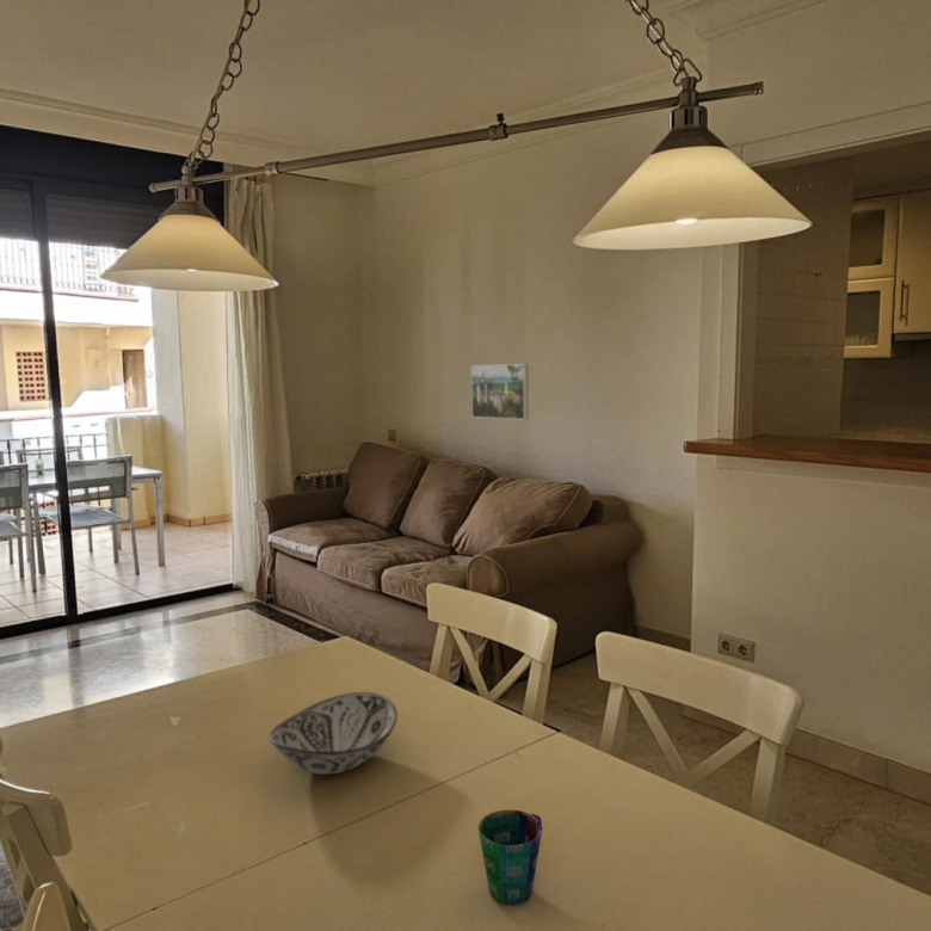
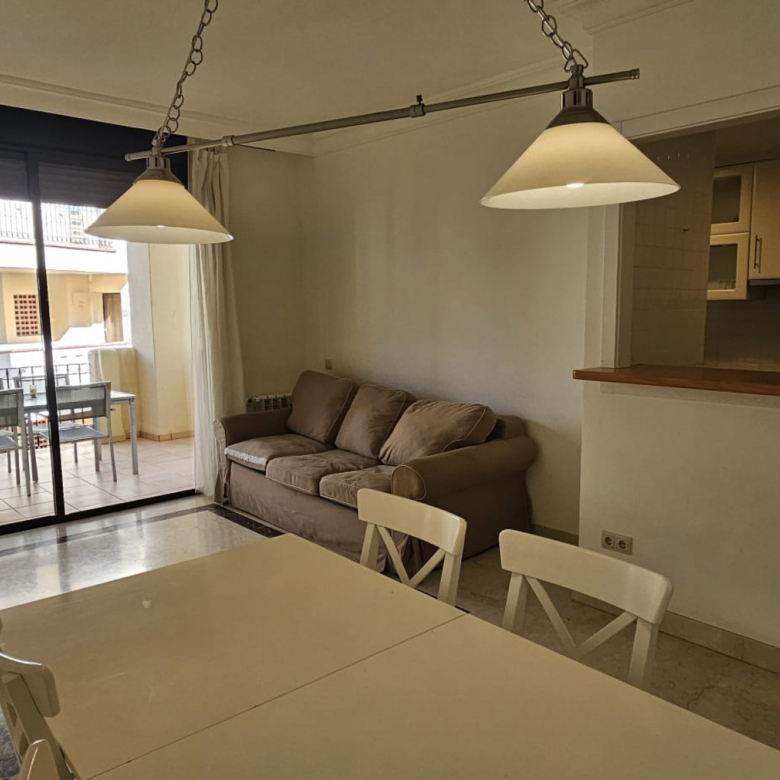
- cup (516, 855)
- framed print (498, 391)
- decorative bowl (334, 740)
